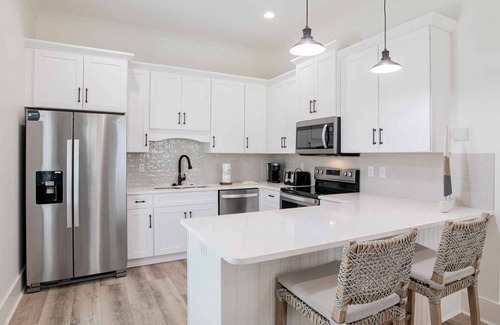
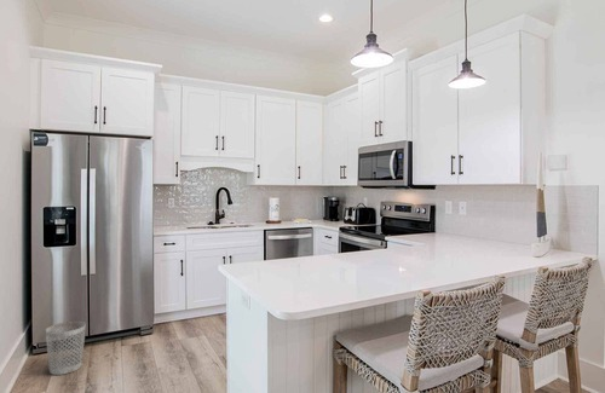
+ wastebasket (65, 347)
